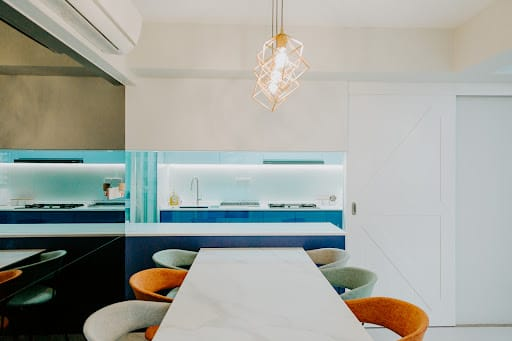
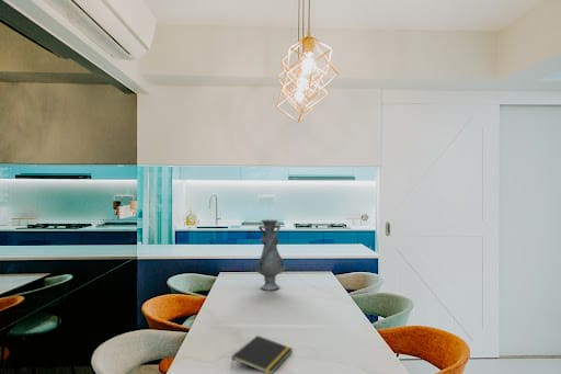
+ vase (270, 253)
+ notepad (263, 353)
